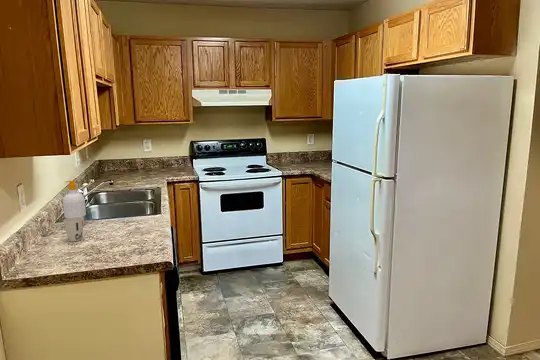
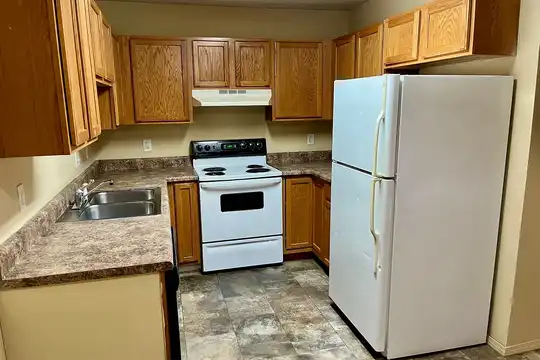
- cup (74, 229)
- soap bottle (74, 203)
